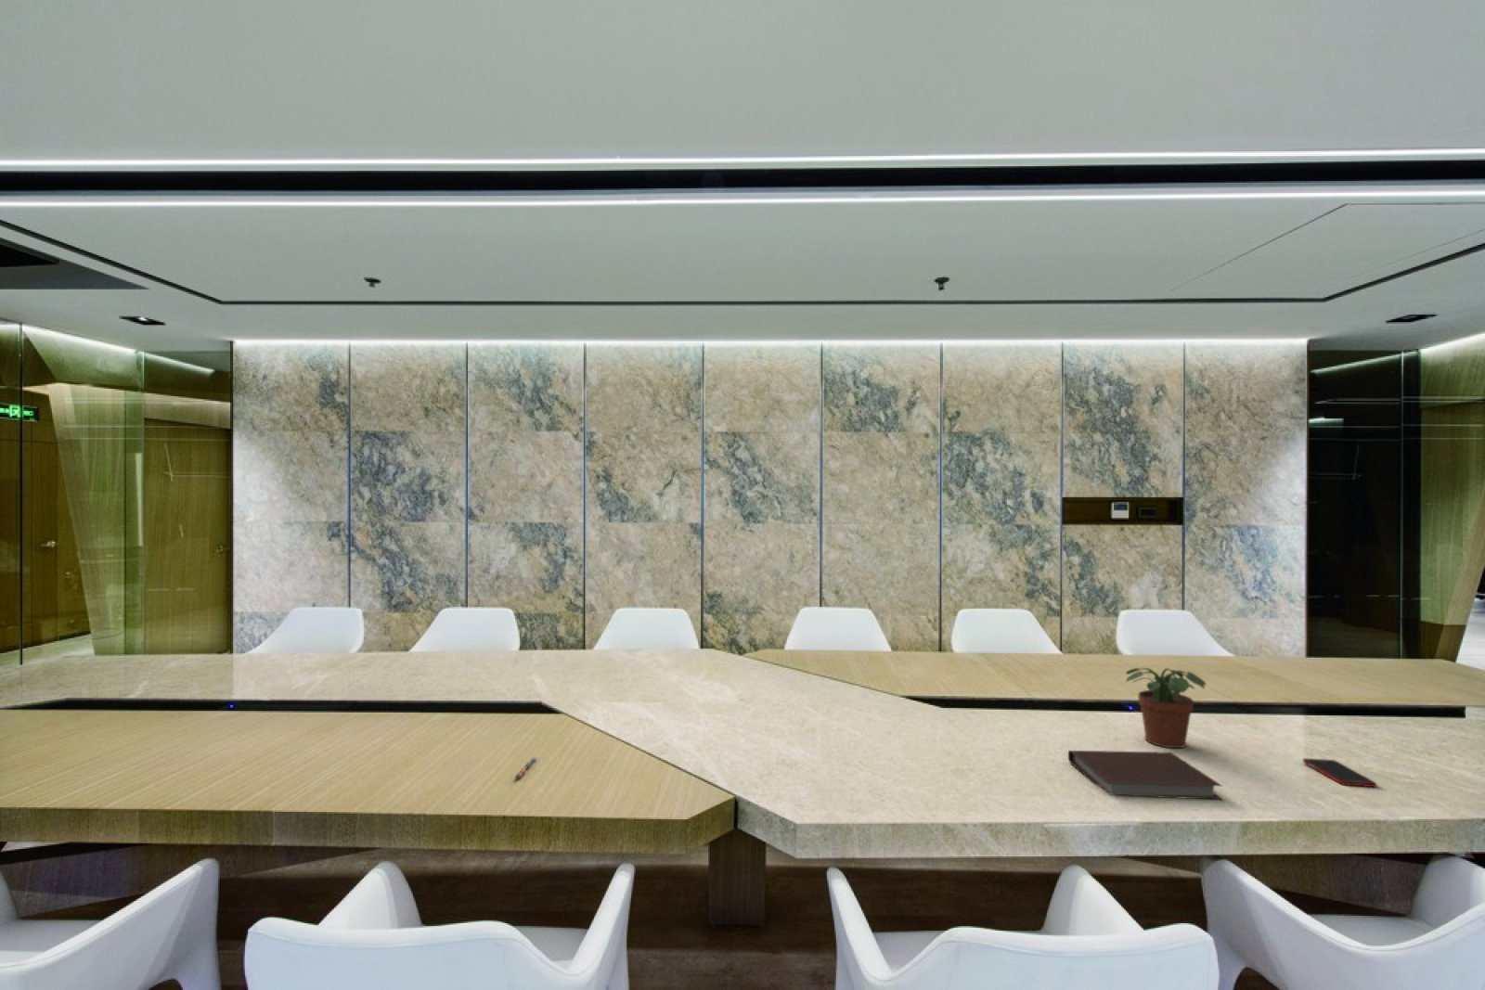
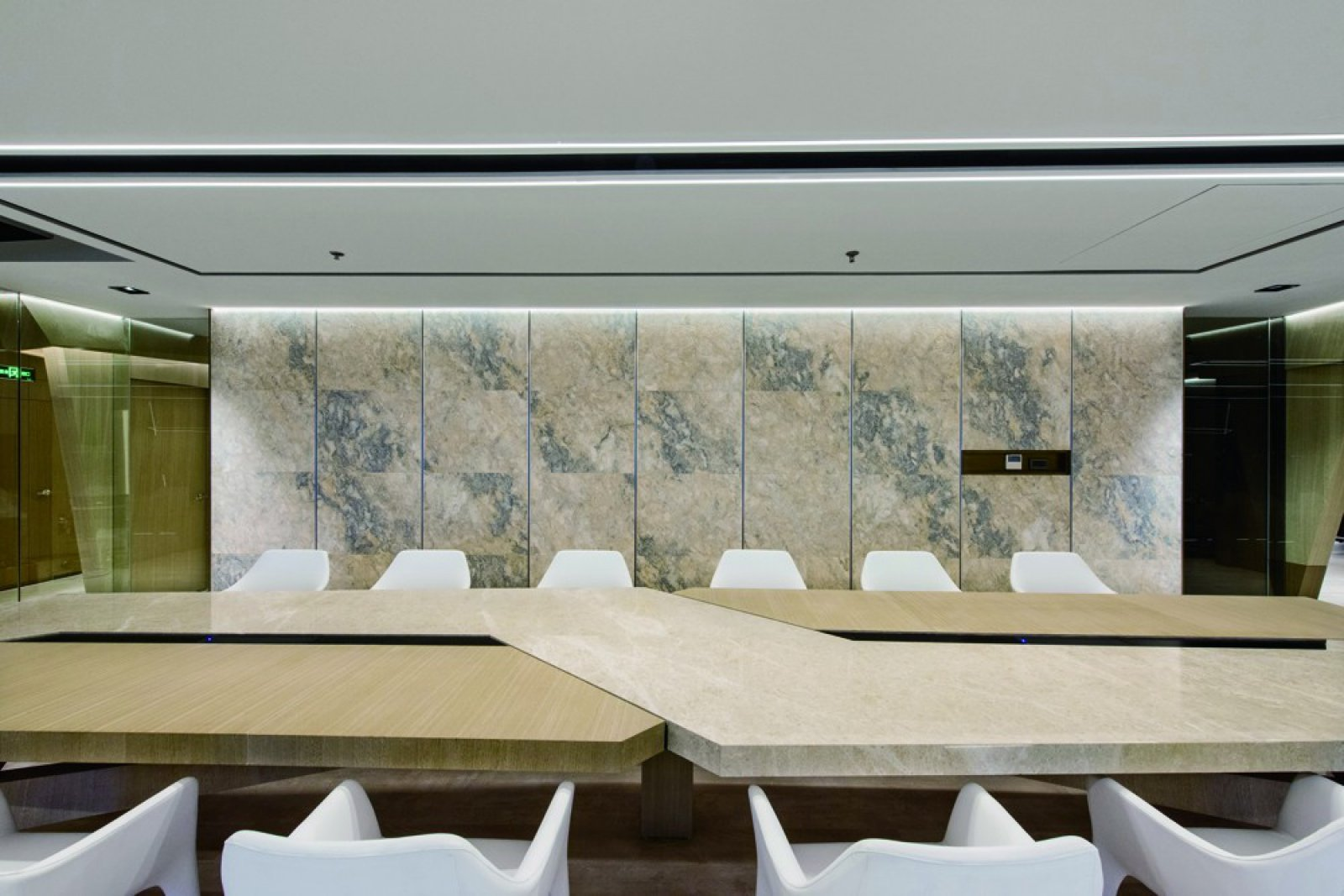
- pen (526, 766)
- potted plant (1163, 706)
- cell phone (1337, 772)
- notebook (1140, 772)
